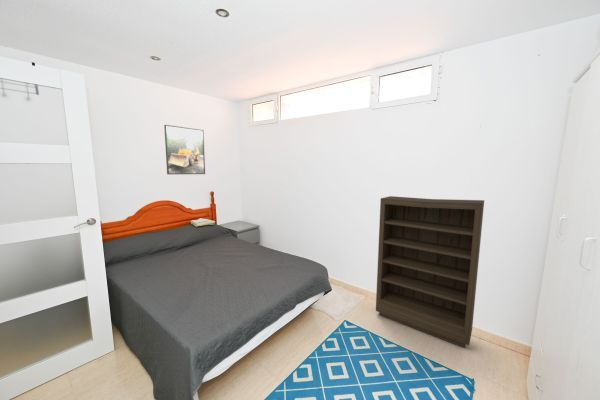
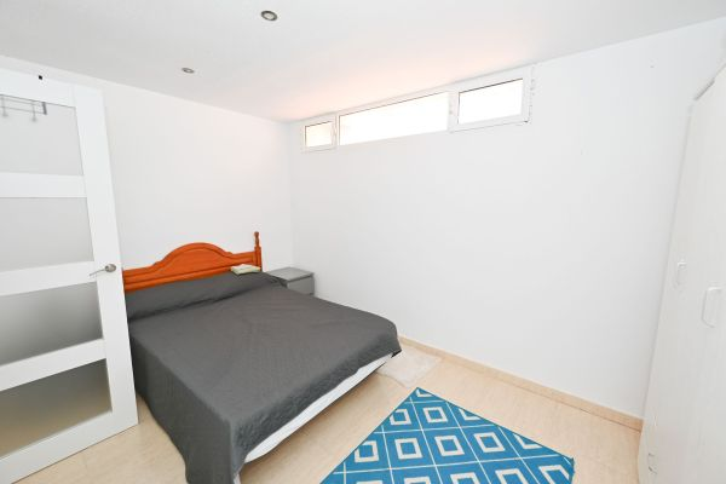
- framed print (186, 151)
- bookshelf (424, 263)
